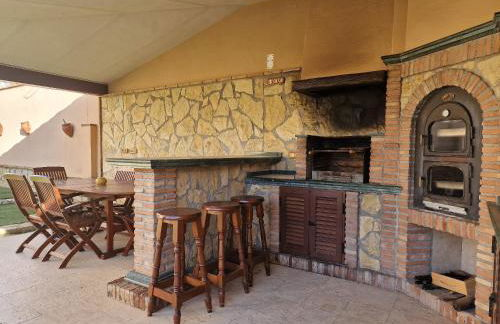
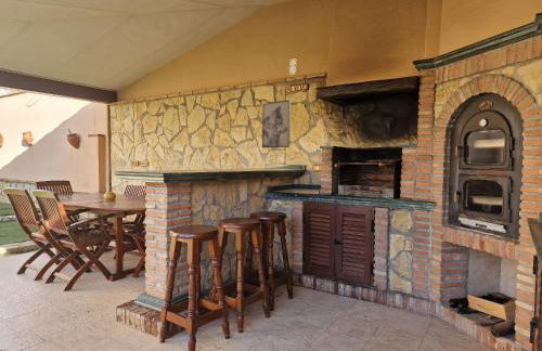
+ wall art (275, 125)
